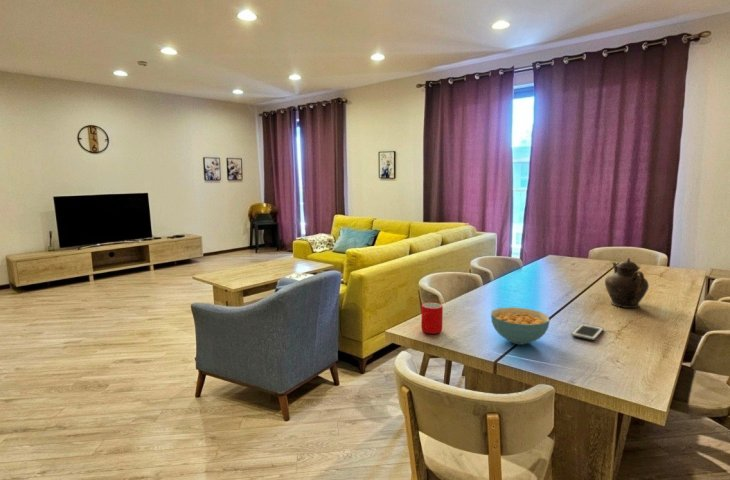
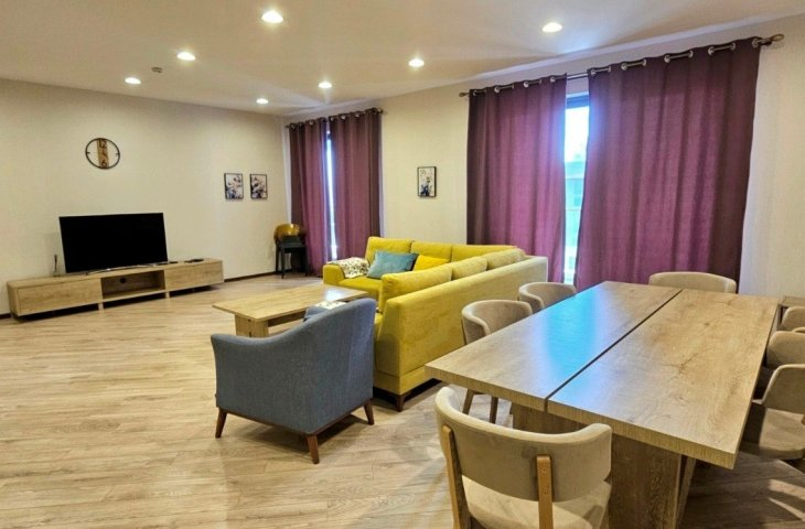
- cereal bowl (519, 328)
- cell phone (587, 331)
- cup (429, 319)
- teapot (626, 281)
